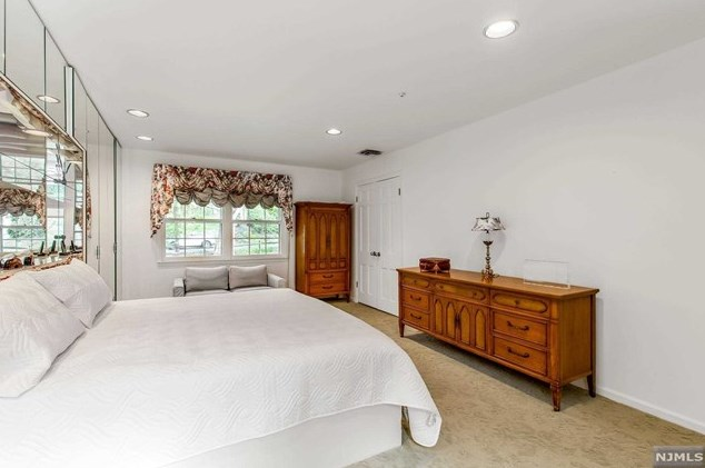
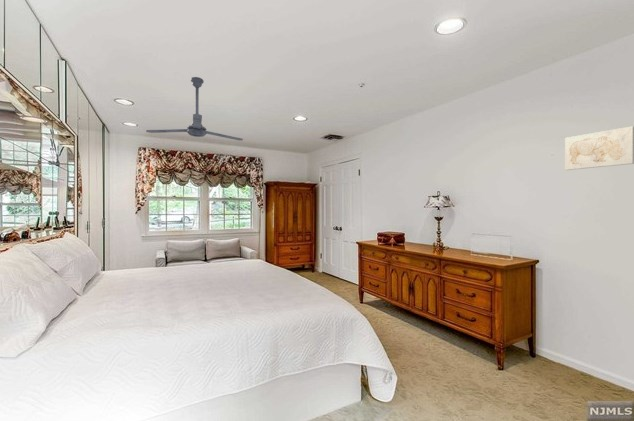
+ wall art (597, 149)
+ ceiling fan (197, 102)
